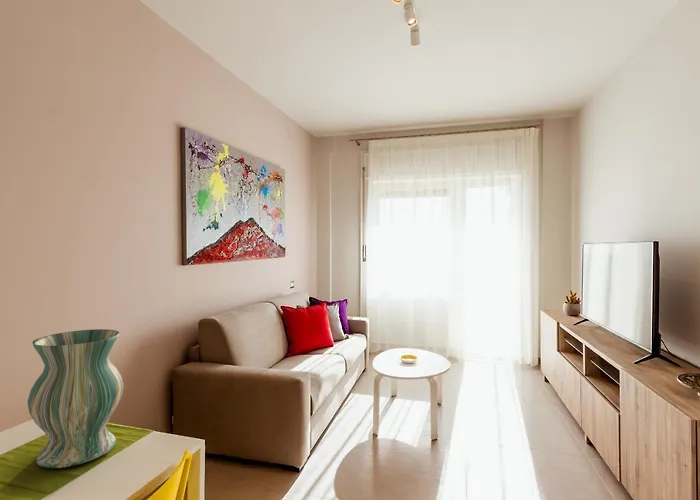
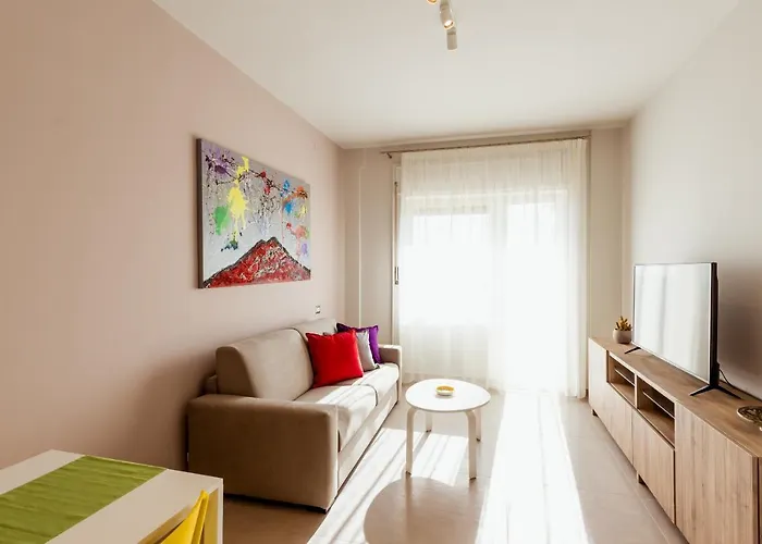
- vase (78, 394)
